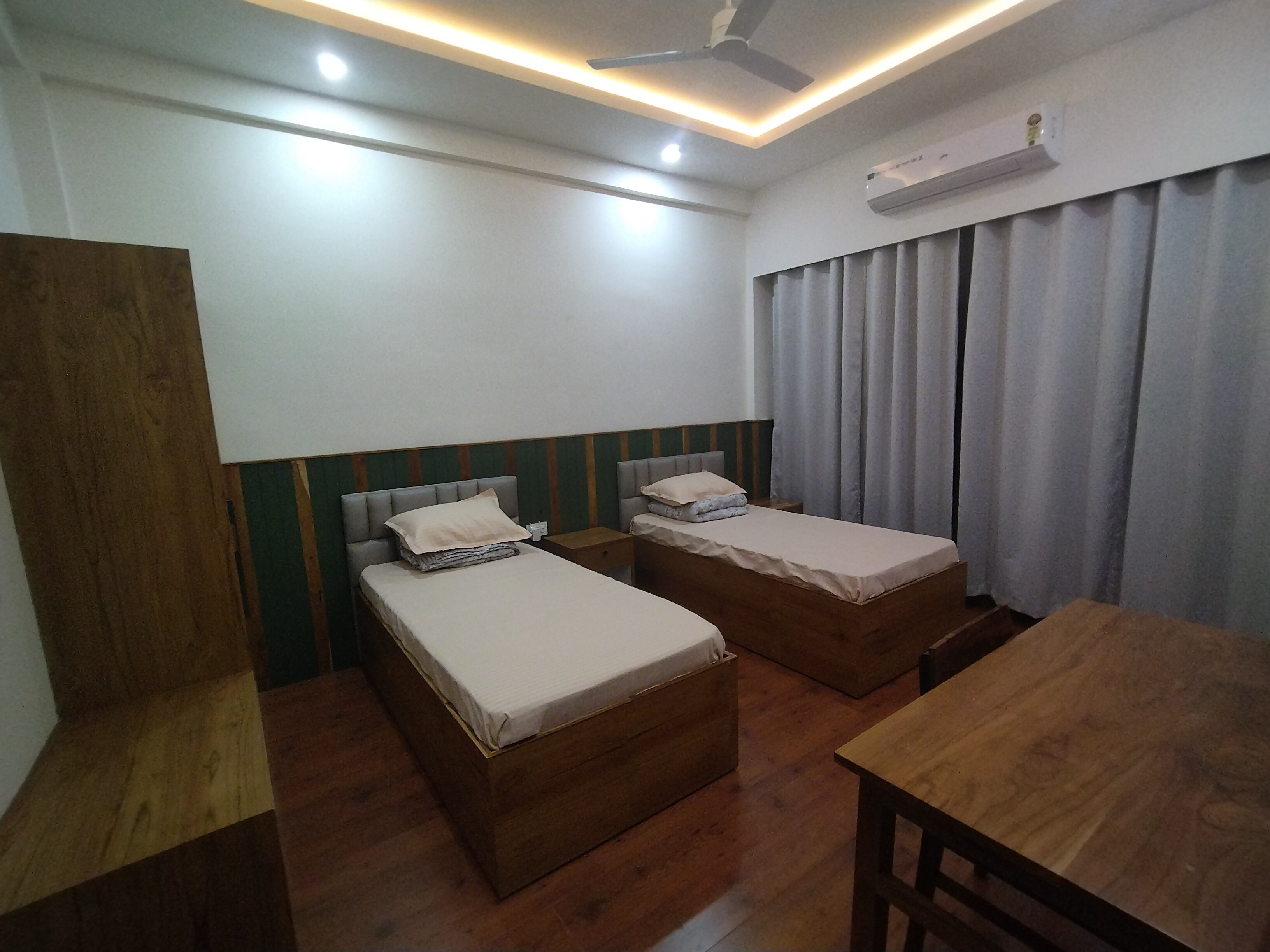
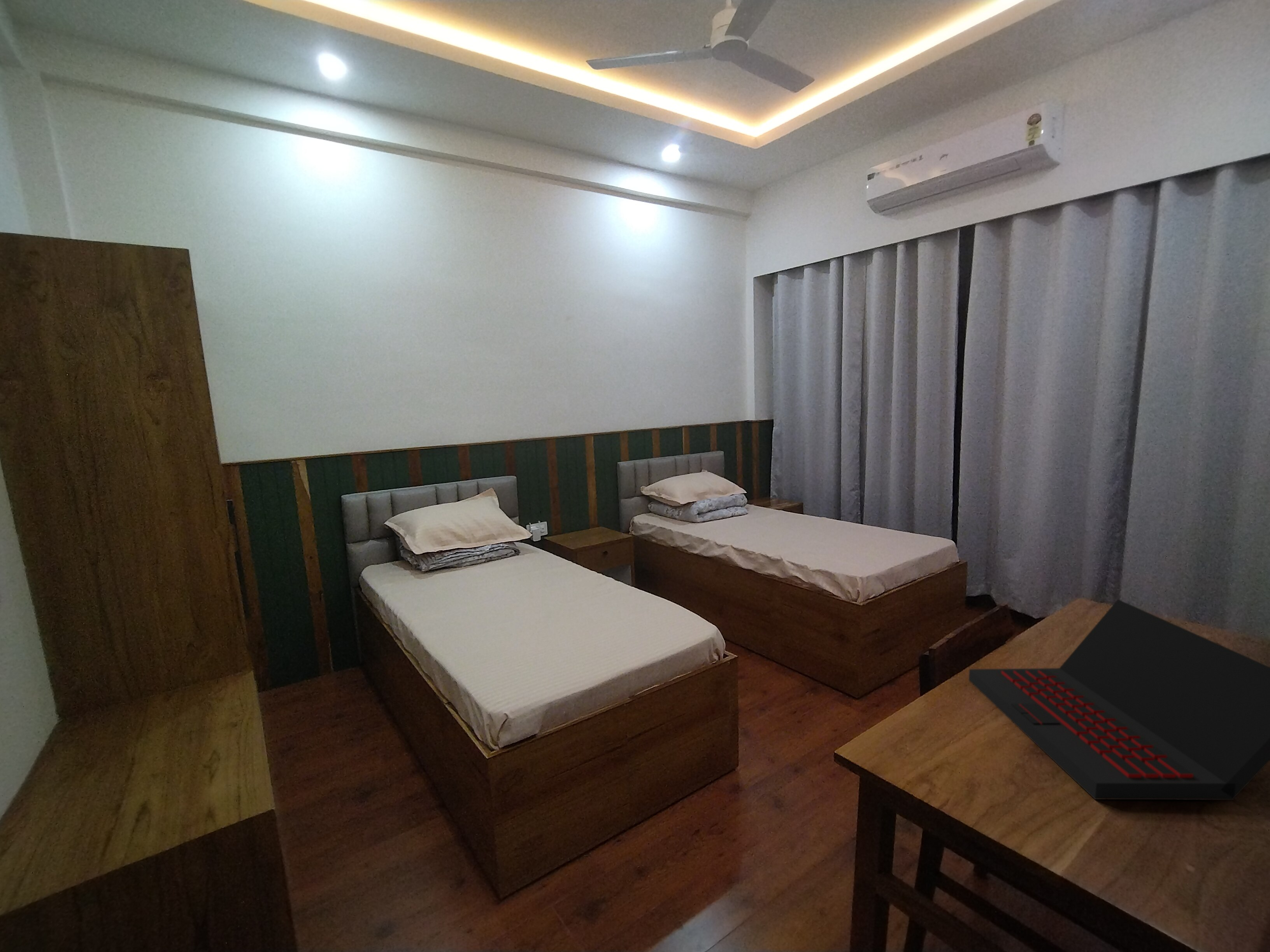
+ laptop (1114, 684)
